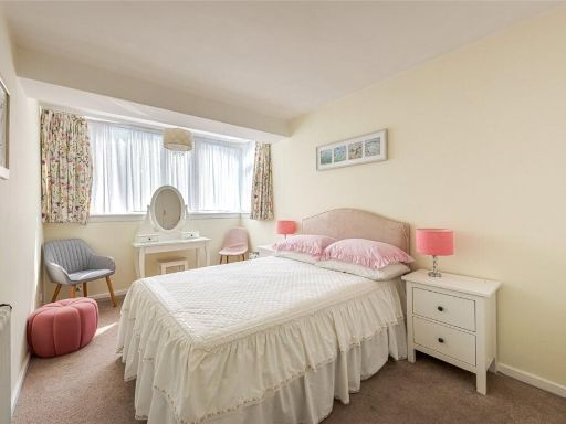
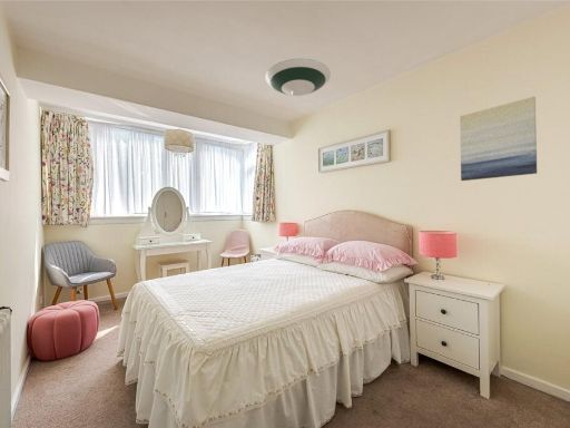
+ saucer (297, 85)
+ wall art (494, 142)
